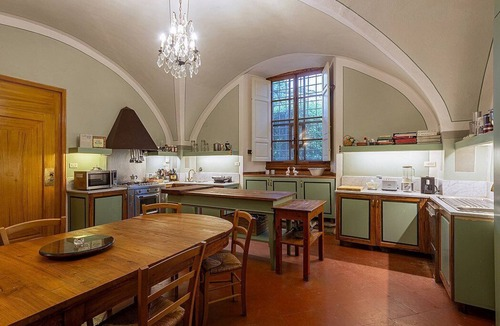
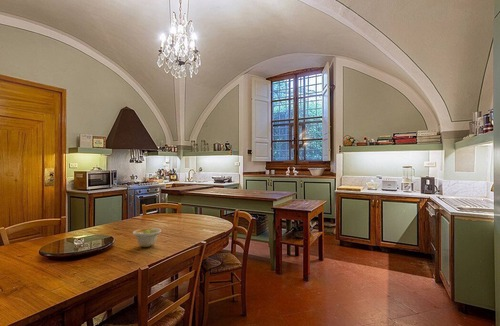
+ bowl (147, 237)
